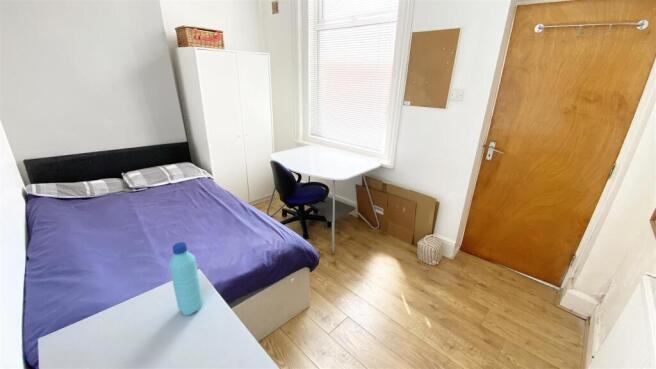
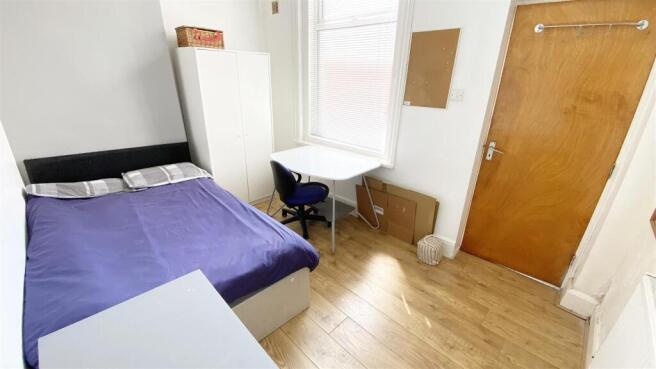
- water bottle (185, 278)
